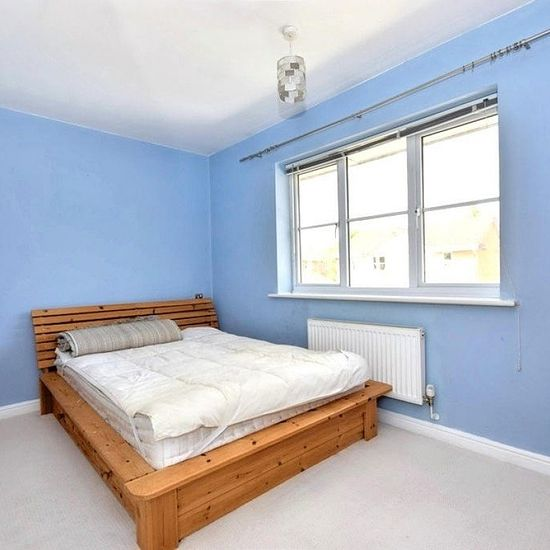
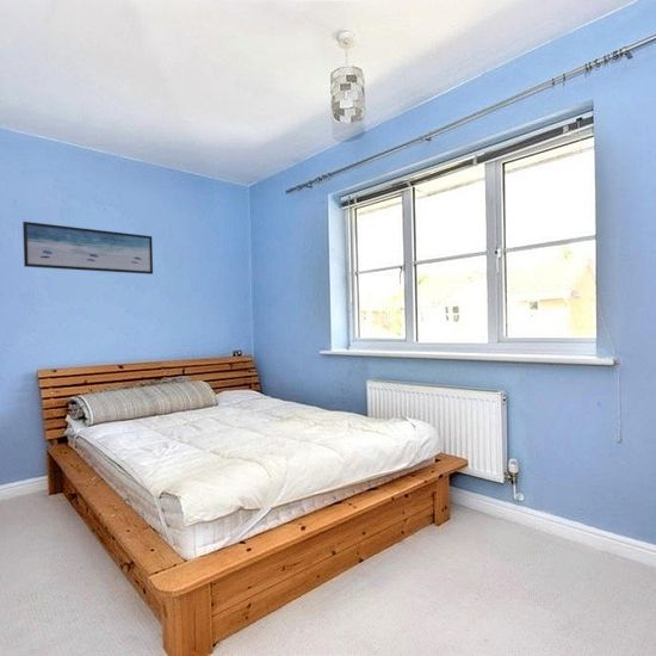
+ wall art (93, 249)
